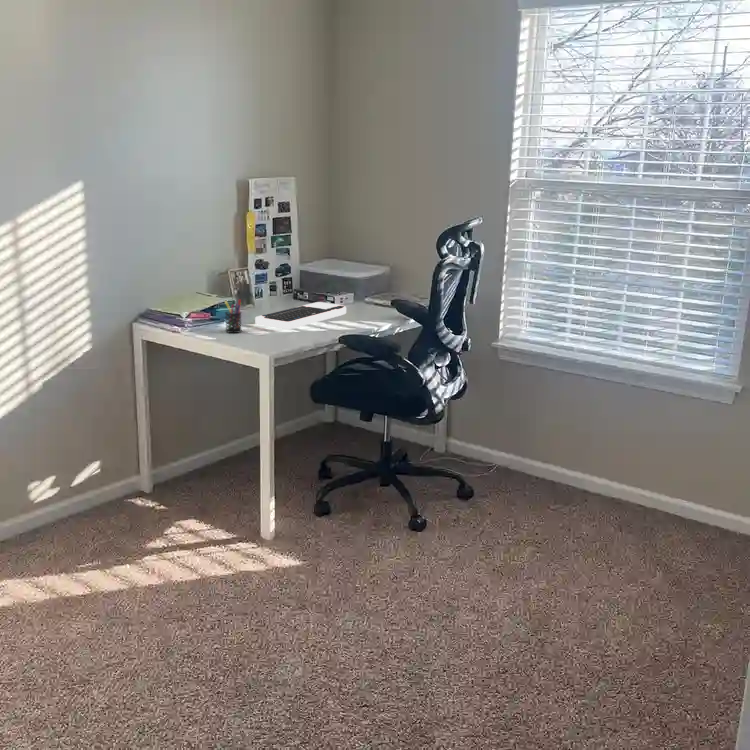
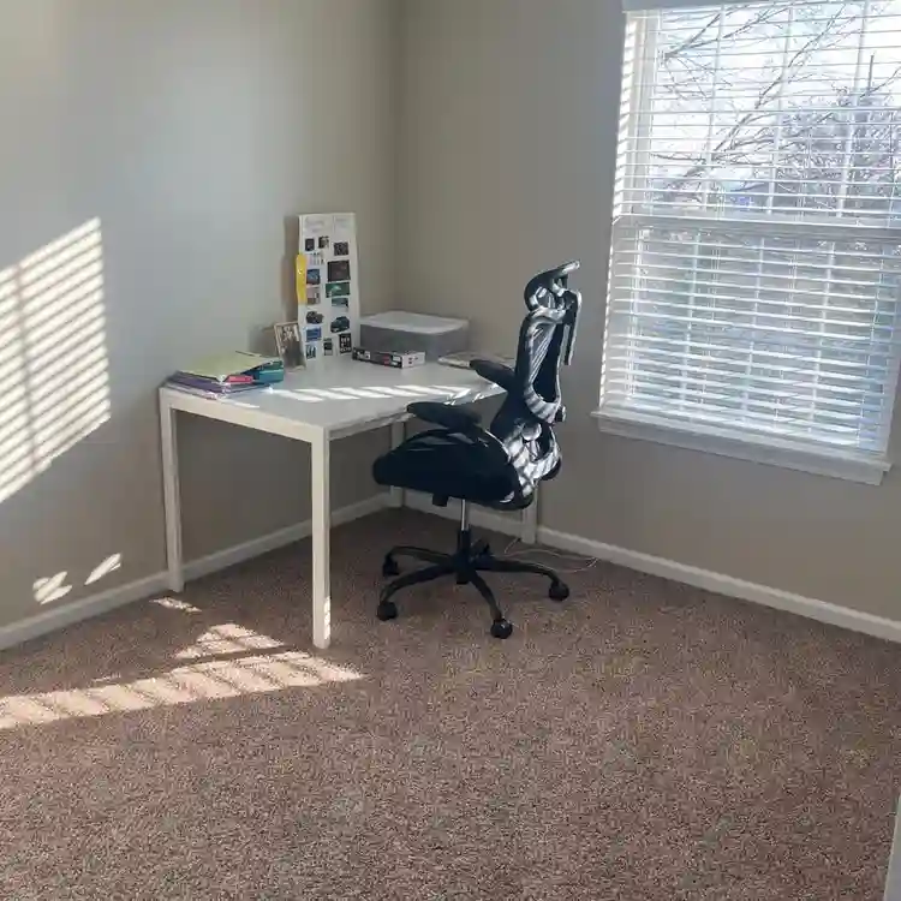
- keyboard (304, 314)
- pen holder (235, 314)
